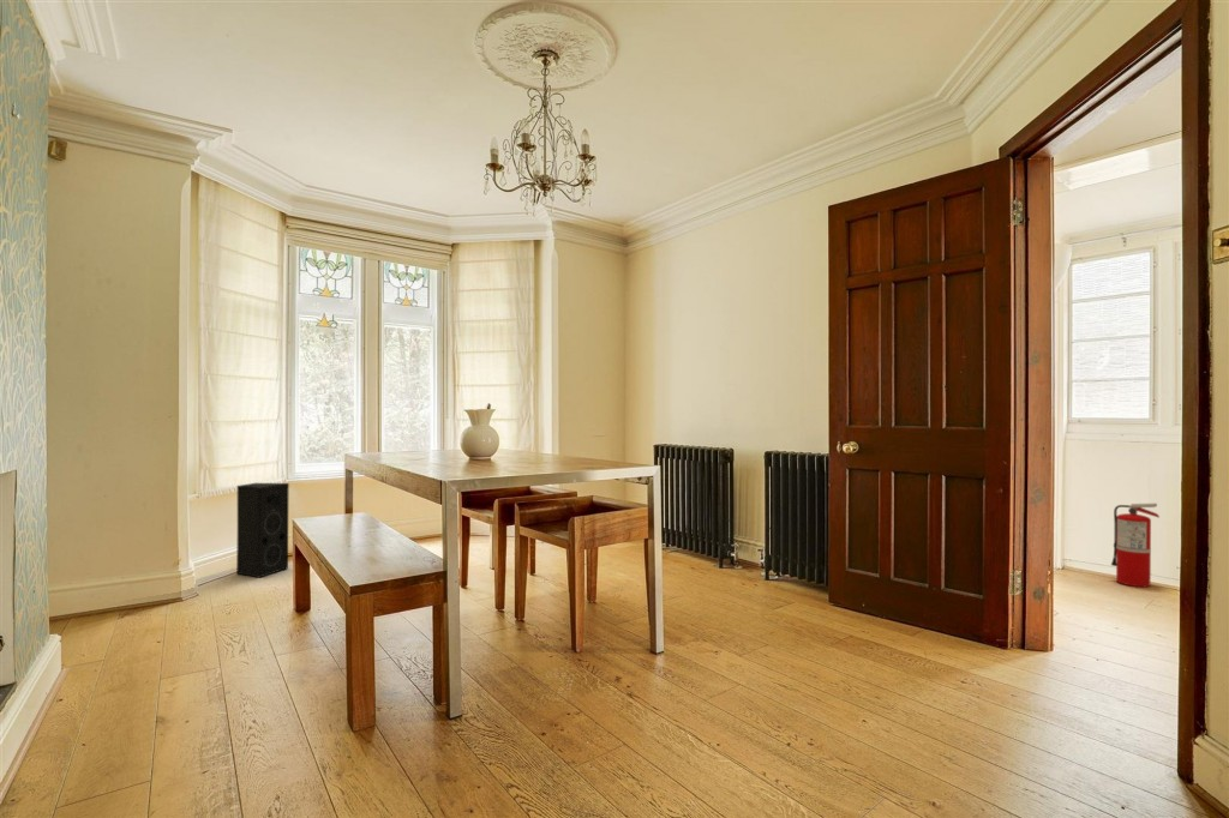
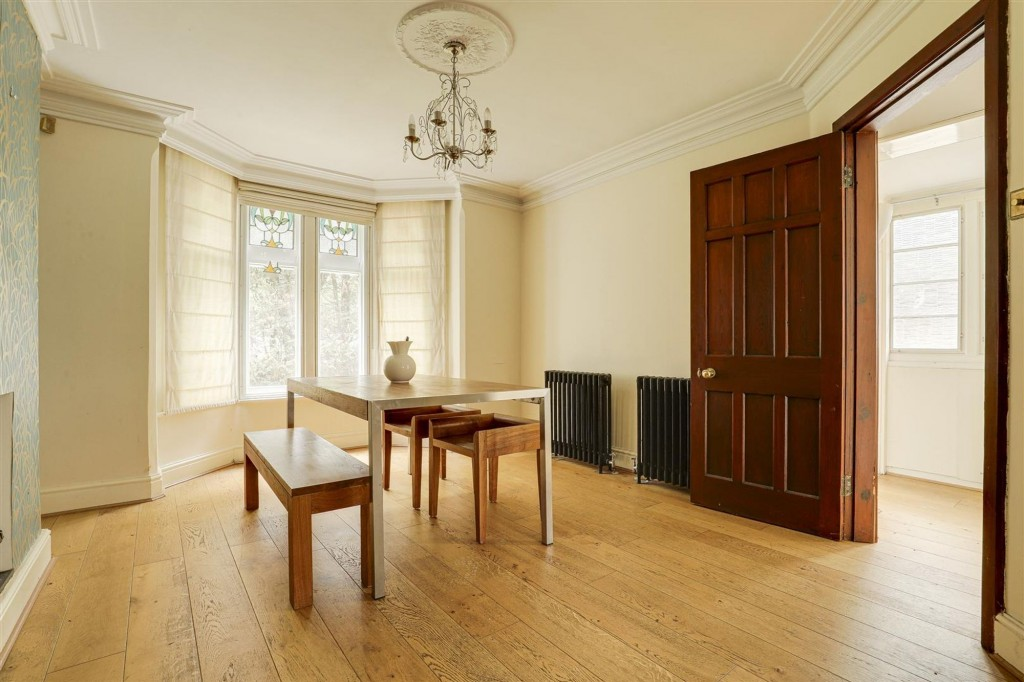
- fire extinguisher (1134, 542)
- speaker (260, 528)
